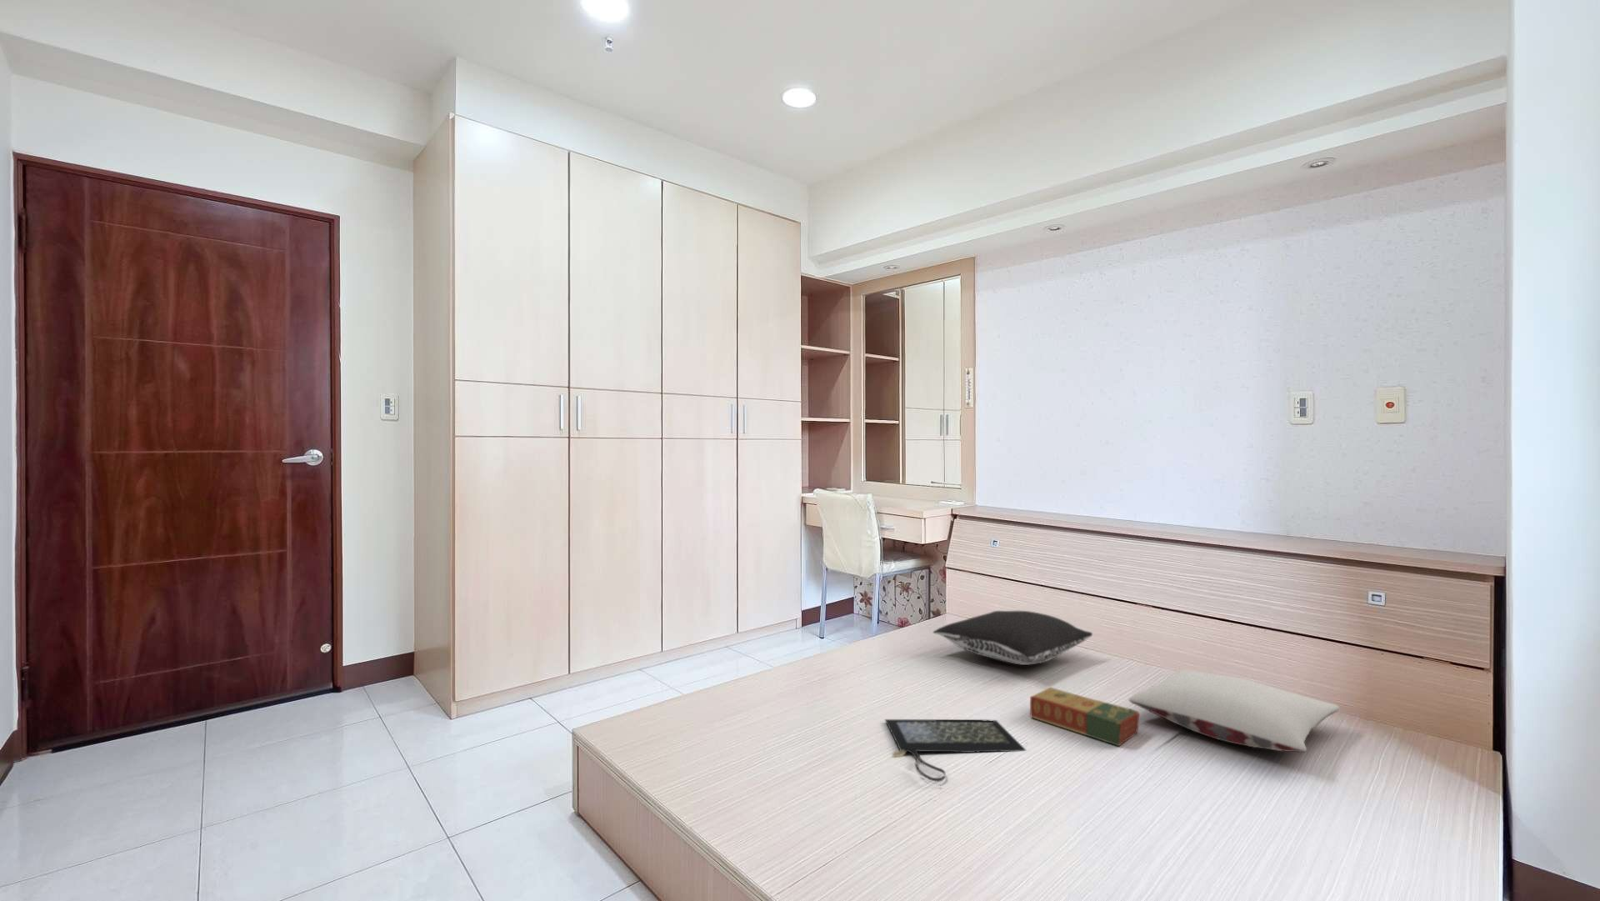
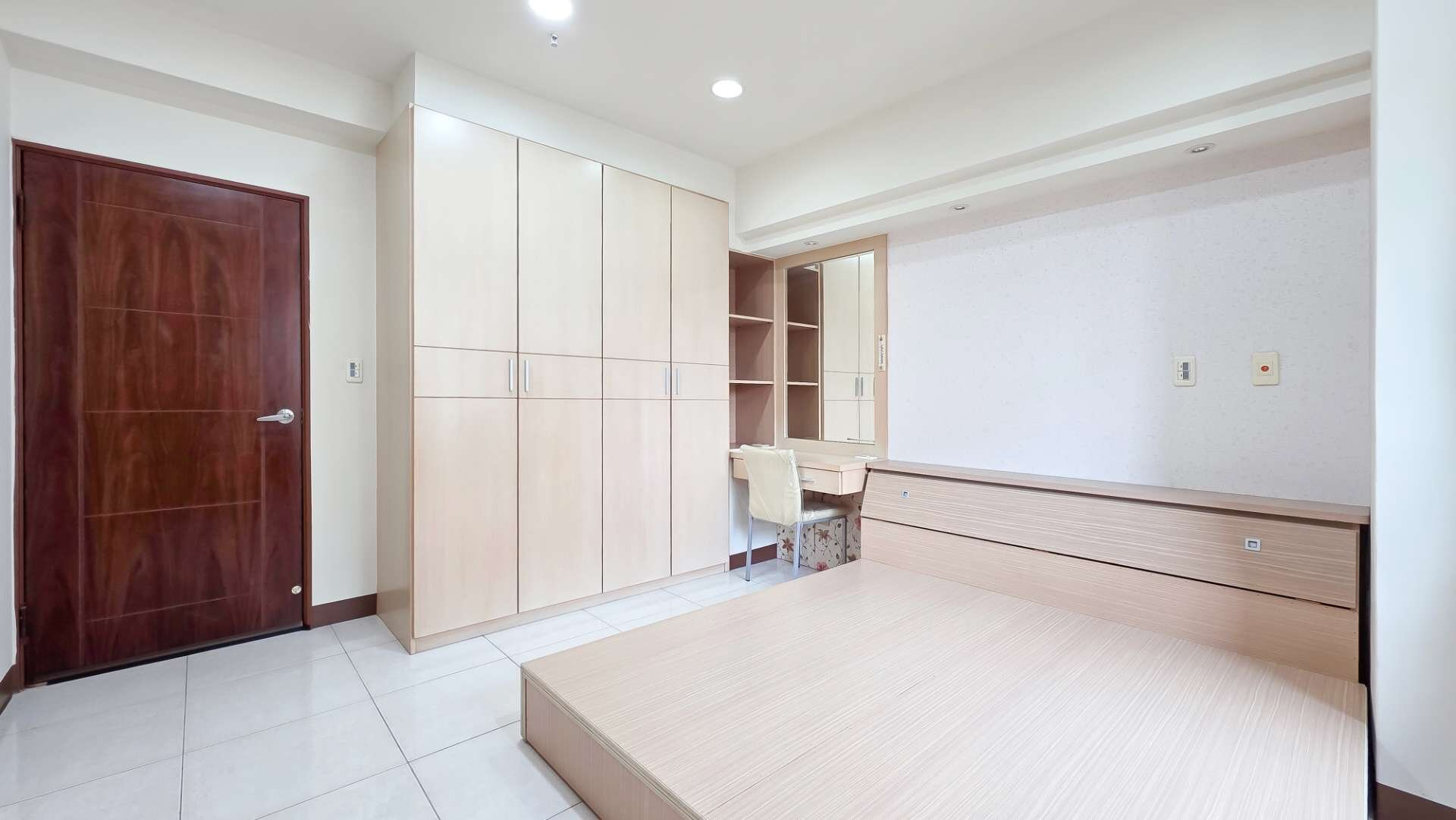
- pillow (1233, 703)
- book (1082, 714)
- clutch bag (946, 735)
- pillow (1011, 634)
